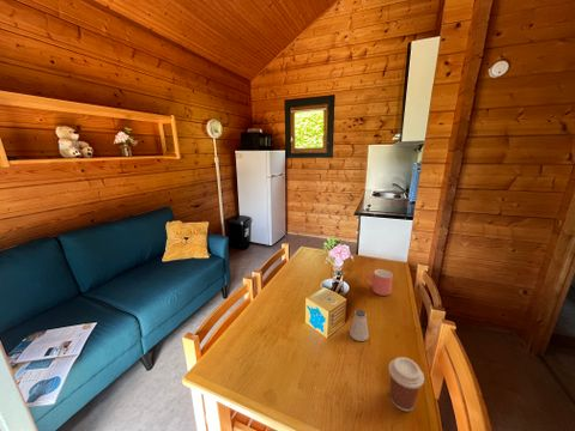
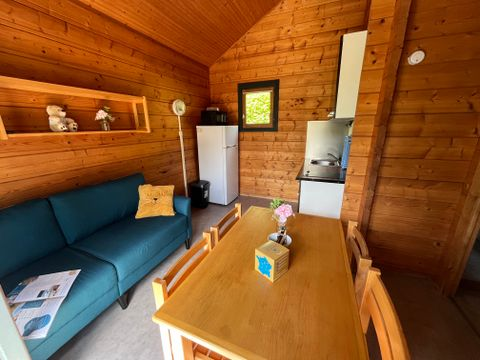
- mug (379, 281)
- coffee cup (404, 383)
- saltshaker (359, 323)
